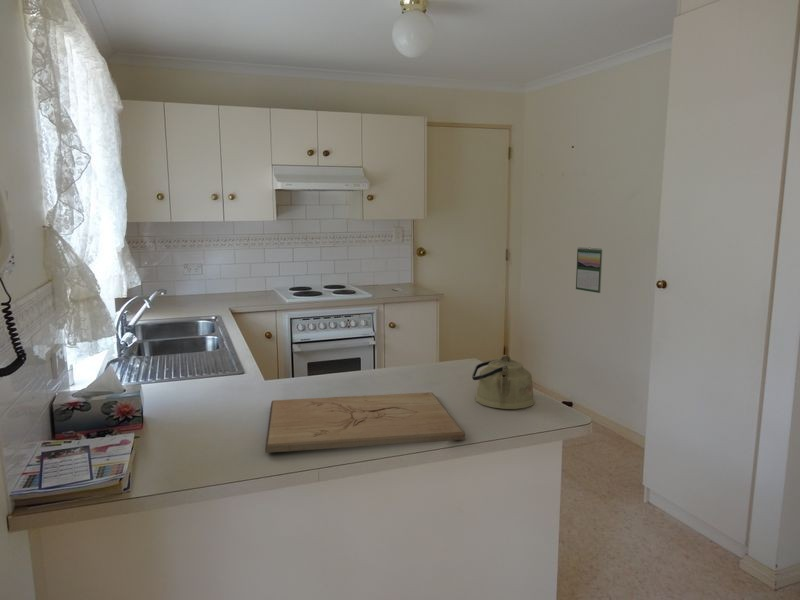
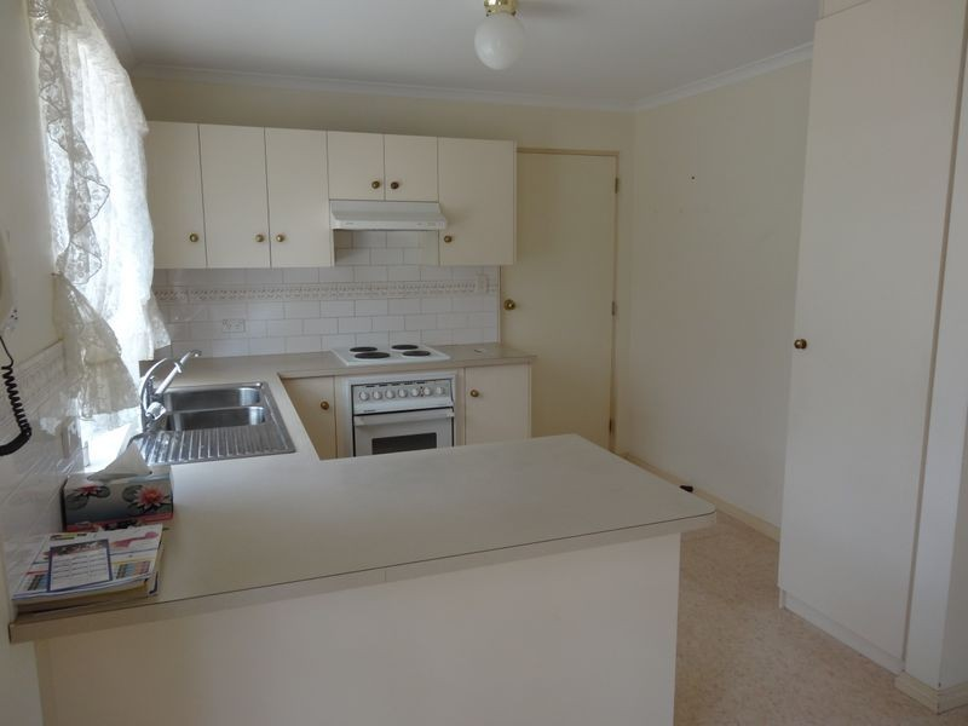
- calendar (588, 269)
- kettle (504, 379)
- cutting board (360, 418)
